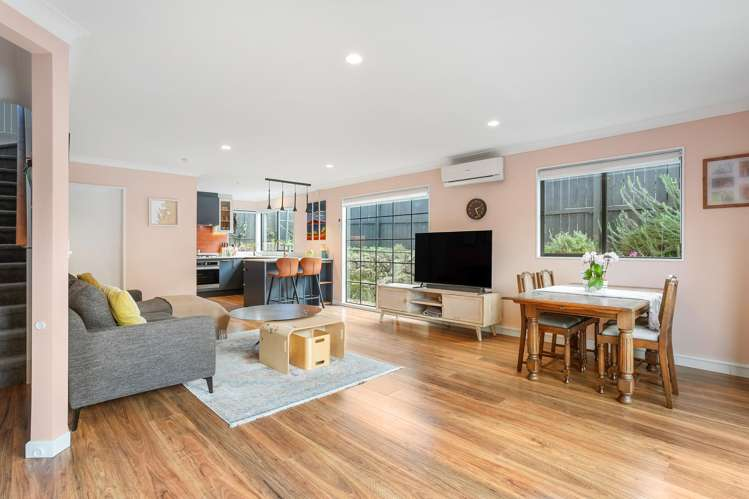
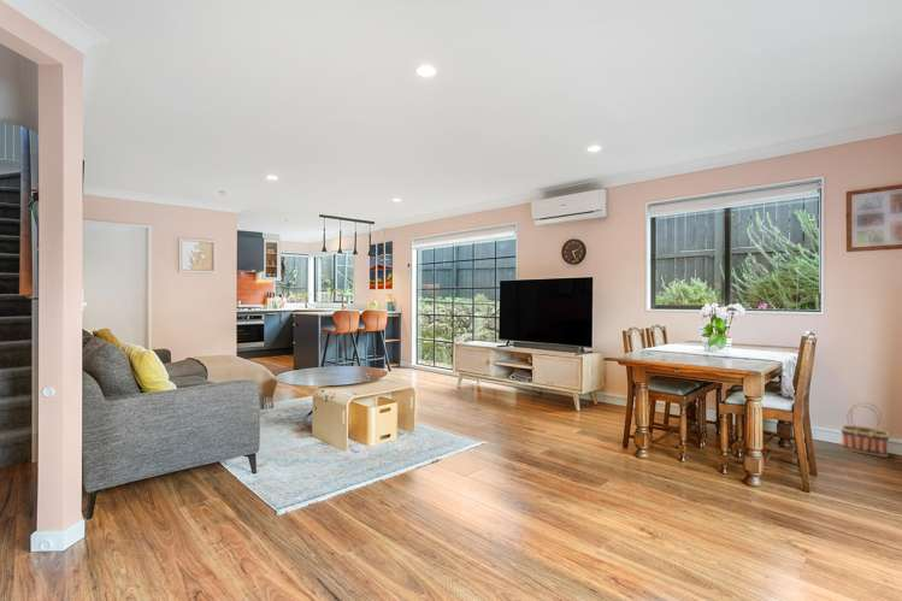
+ basket (865, 428)
